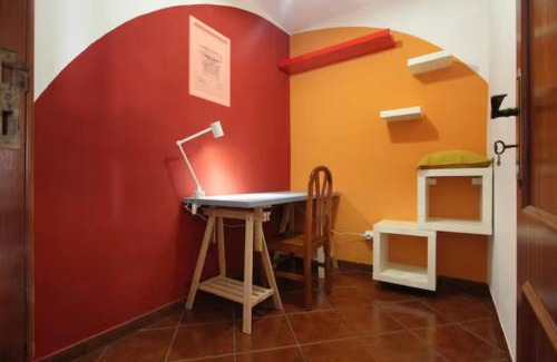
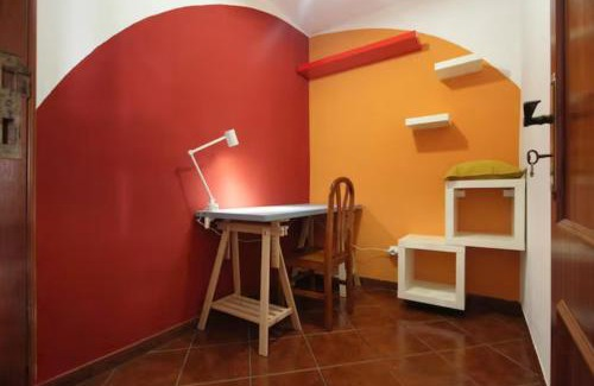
- wall art (211, 65)
